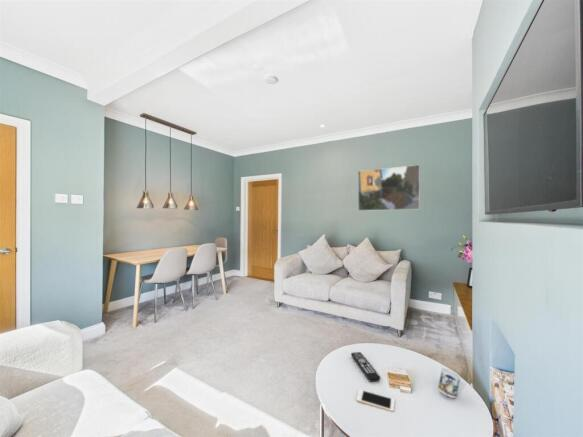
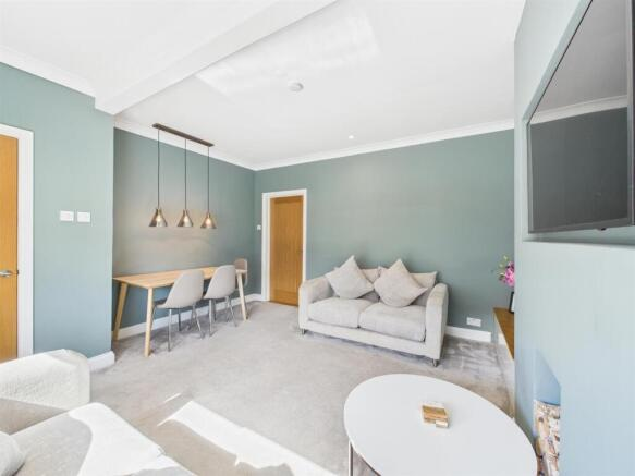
- mug (447, 380)
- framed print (387, 189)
- cell phone (375, 399)
- remote control (364, 365)
